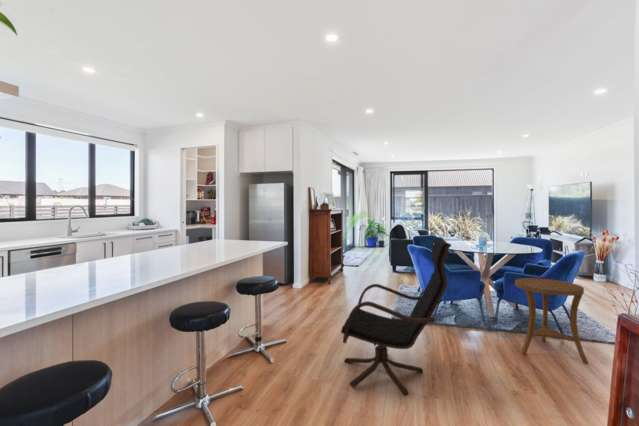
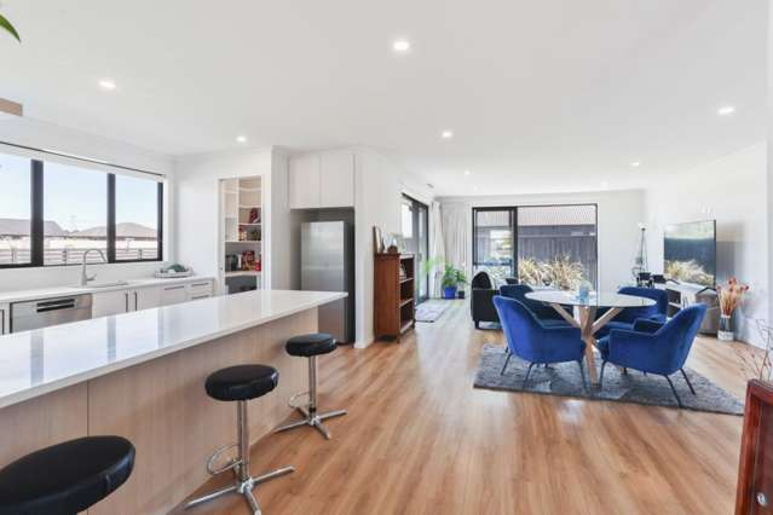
- side table (547, 317)
- lounge chair (392, 310)
